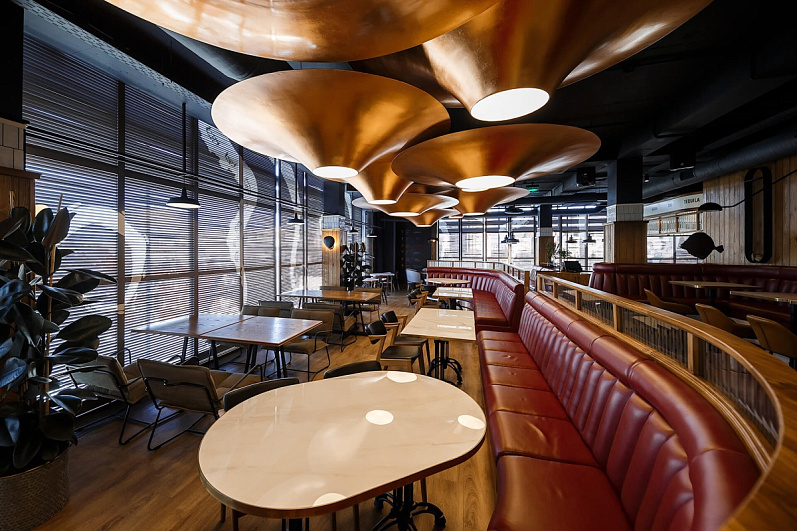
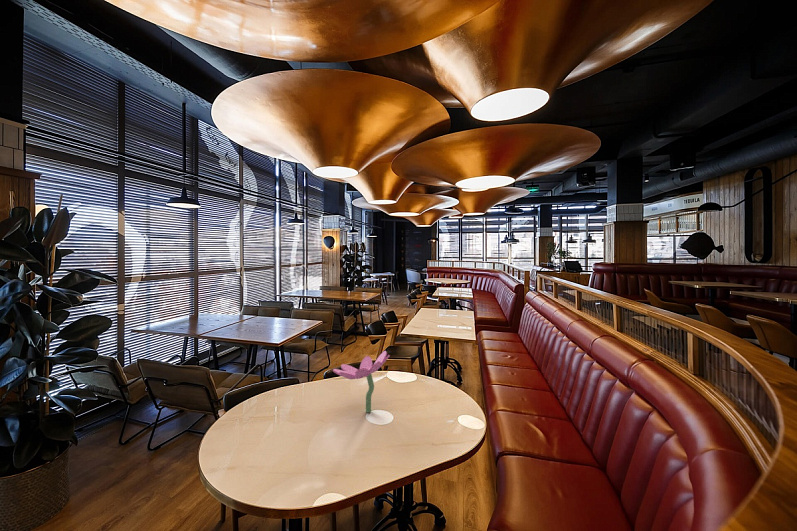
+ flower (362, 377)
